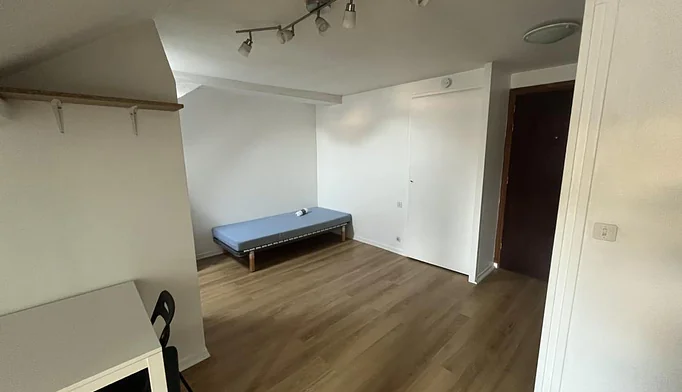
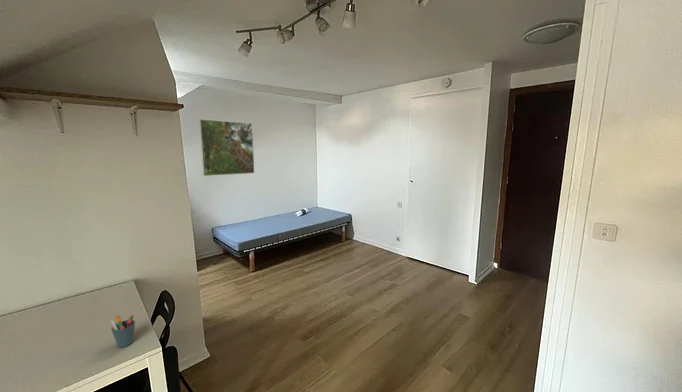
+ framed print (228, 148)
+ pen holder (123, 329)
